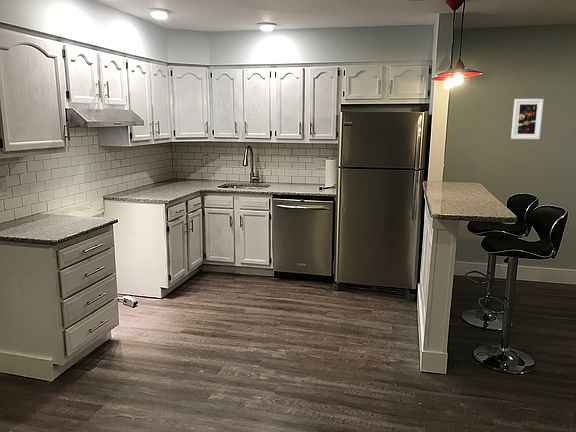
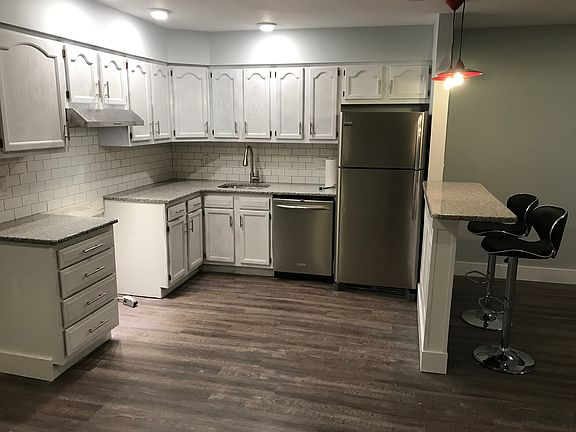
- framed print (527, 119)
